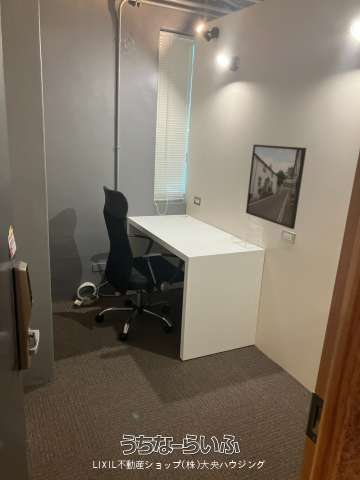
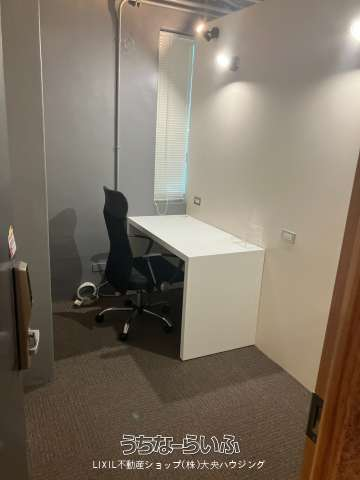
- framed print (272, 184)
